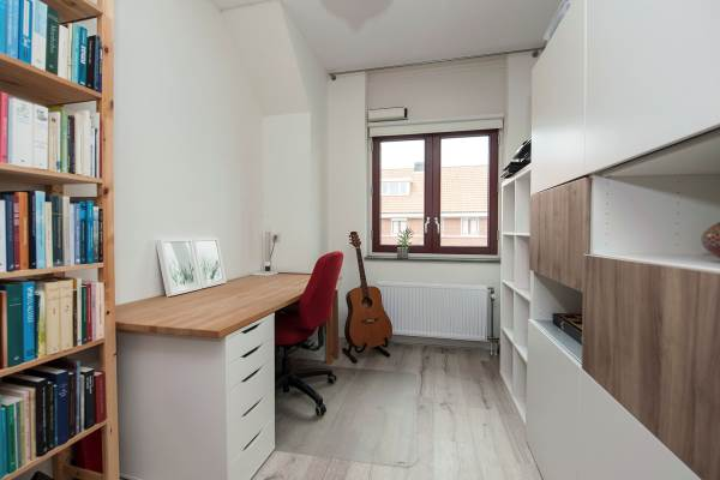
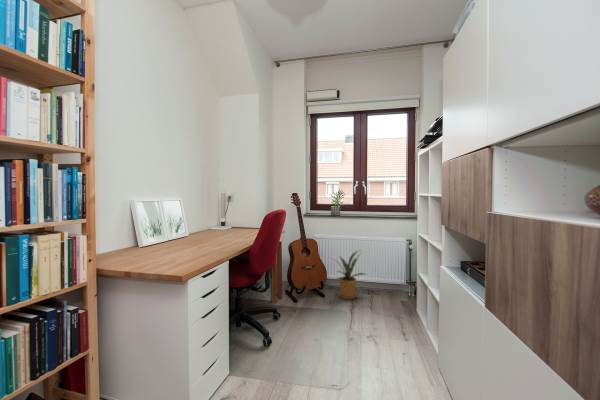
+ house plant (346, 272)
